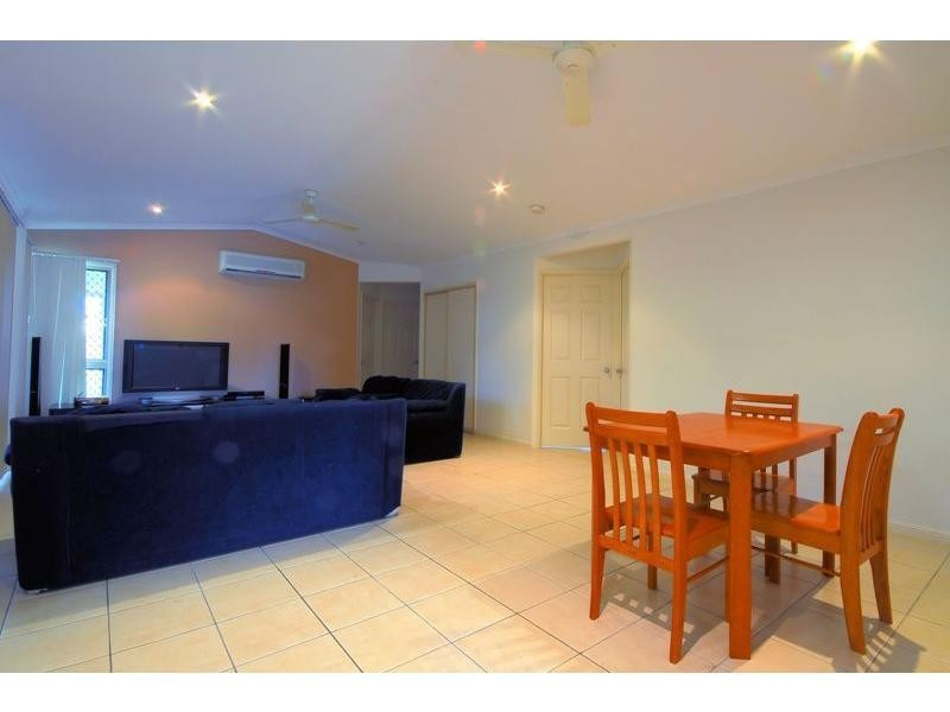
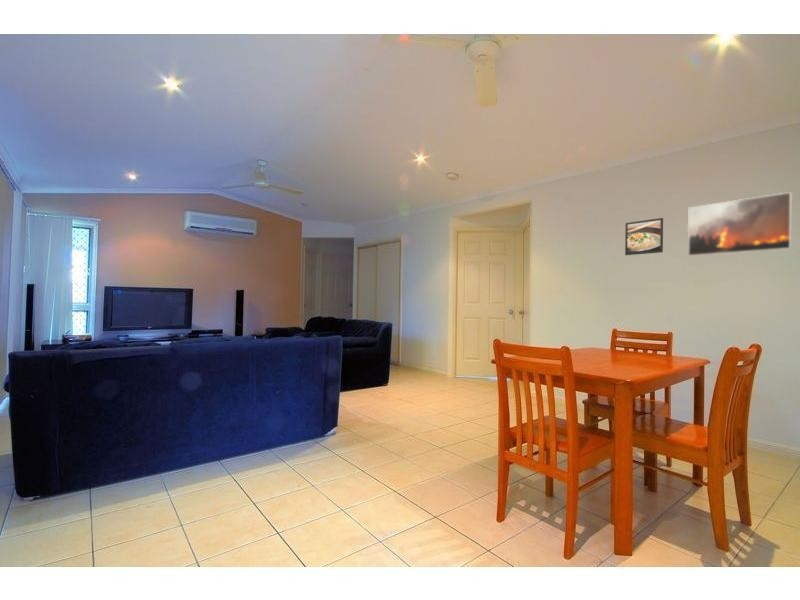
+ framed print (735, 226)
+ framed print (643, 237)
